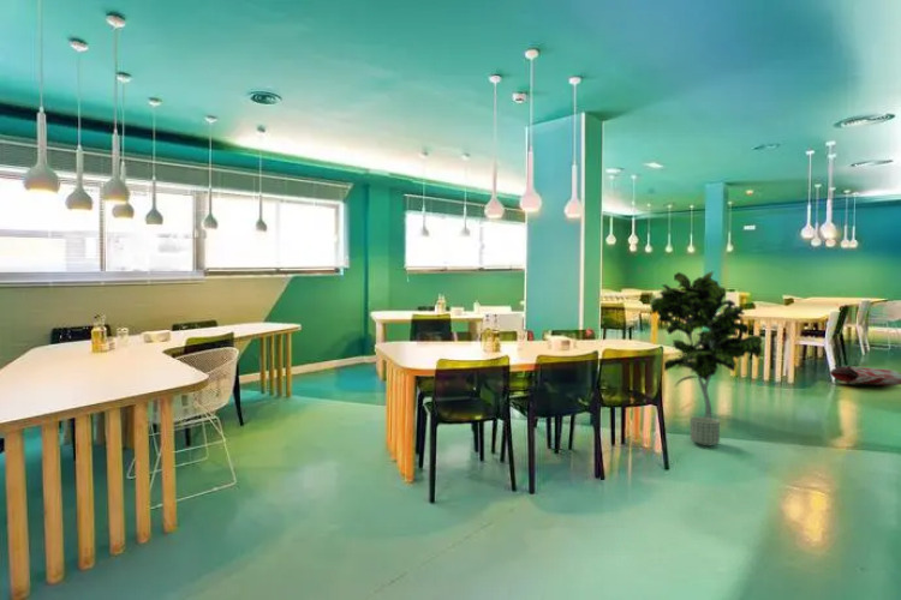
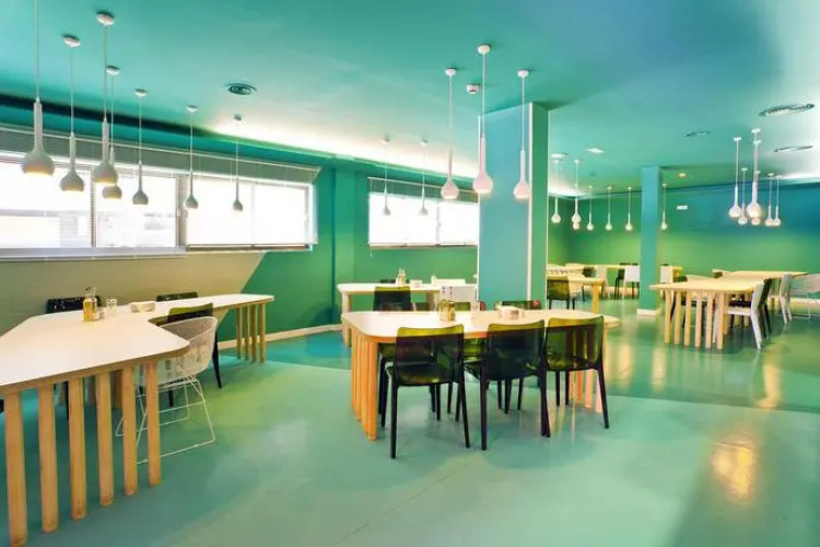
- indoor plant (706, 344)
- bag (867, 374)
- planter (704, 432)
